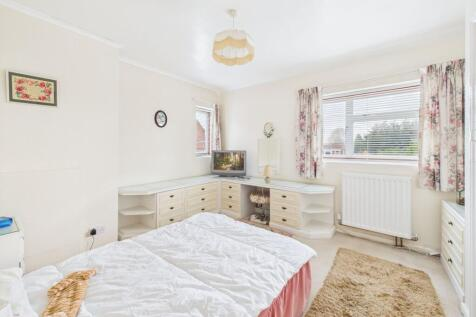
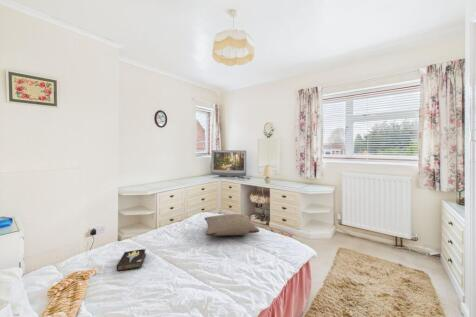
+ hardback book (132, 258)
+ pillow (229, 224)
